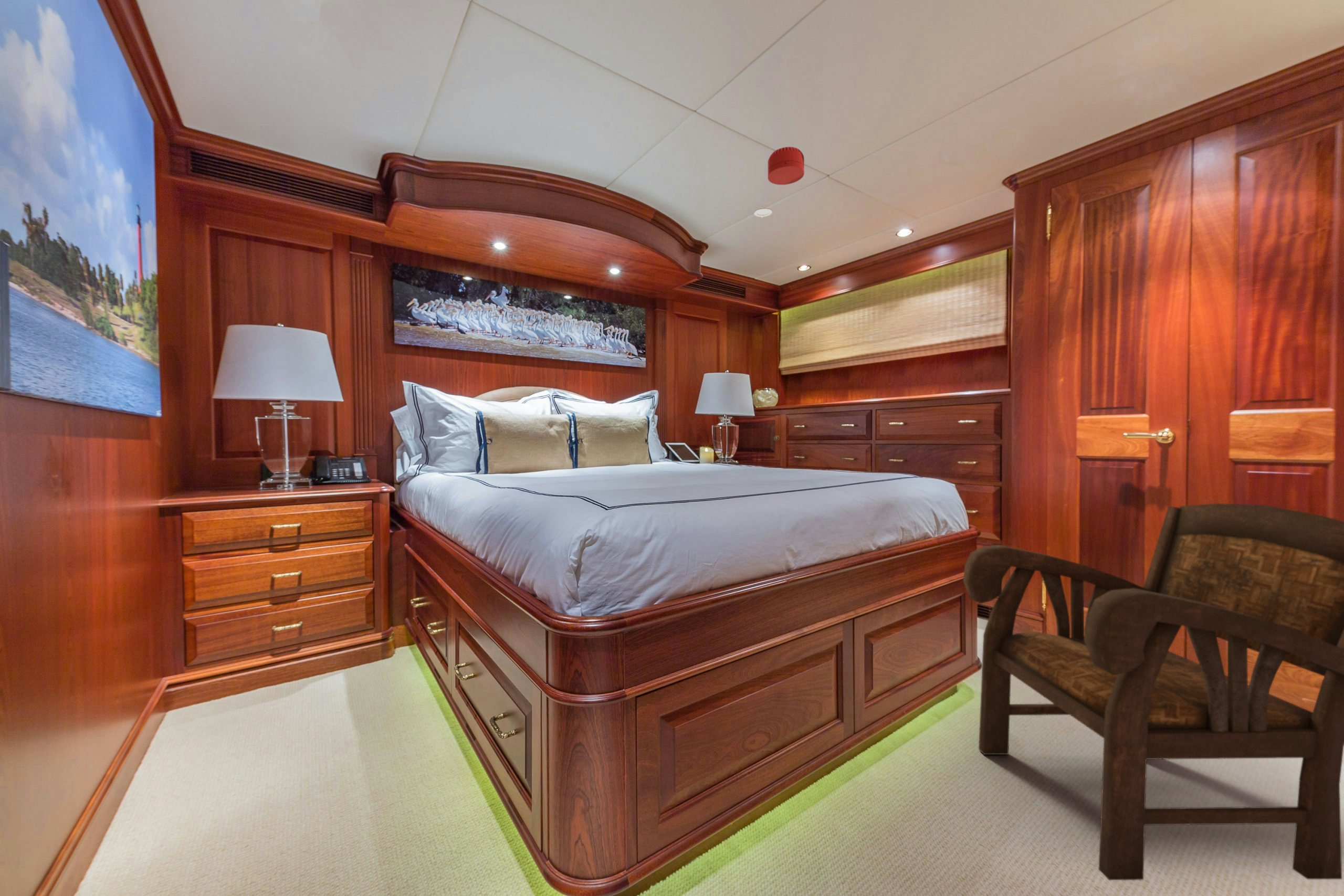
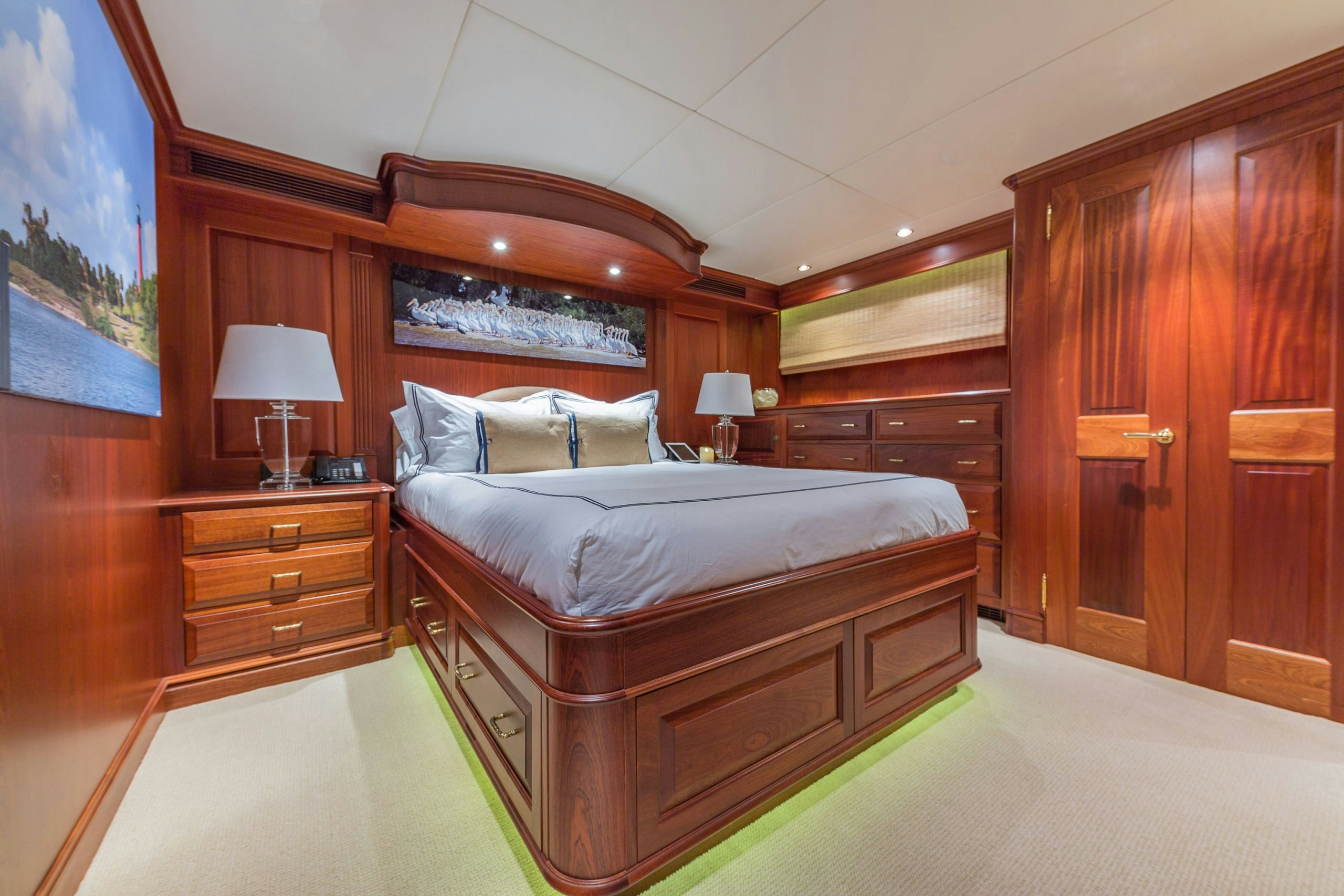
- recessed light (763, 212)
- armchair (1148, 655)
- smoke detector (785, 165)
